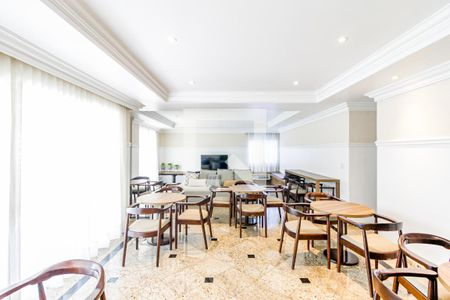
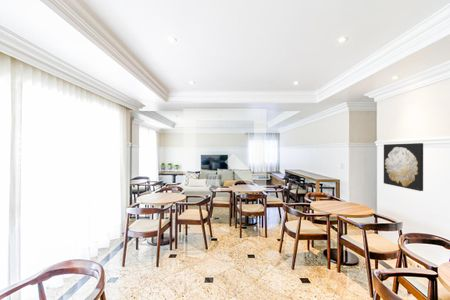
+ wall art (401, 165)
